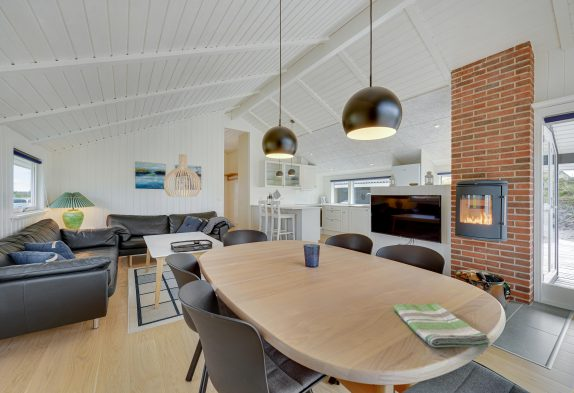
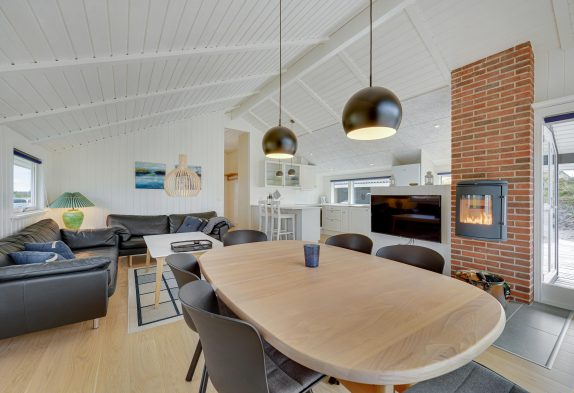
- dish towel (434, 320)
